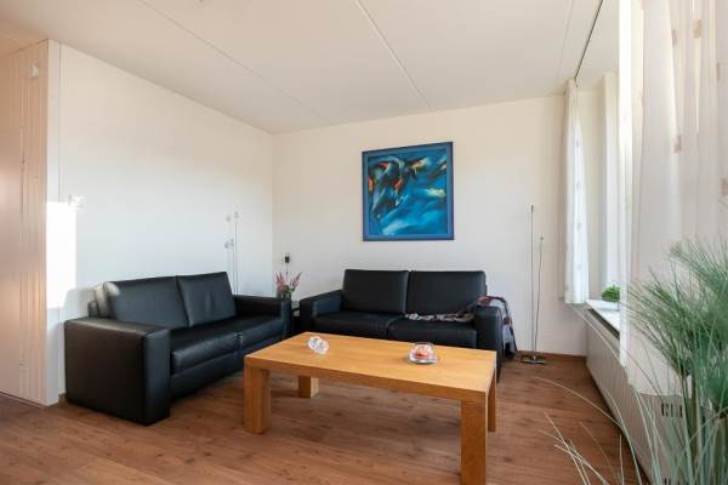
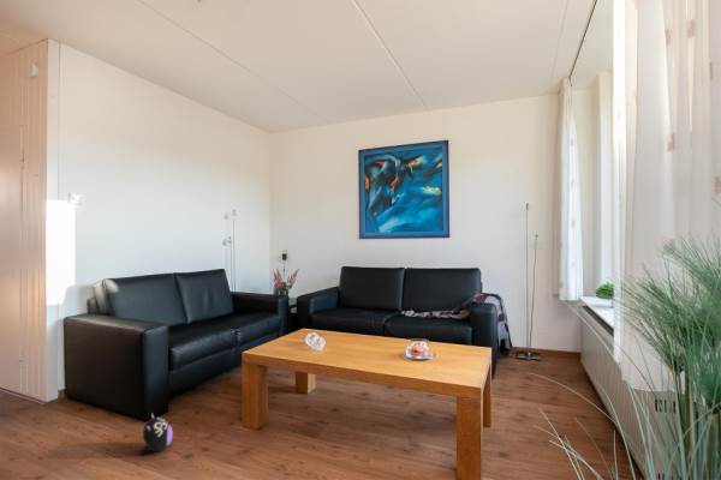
+ plush toy (156, 431)
